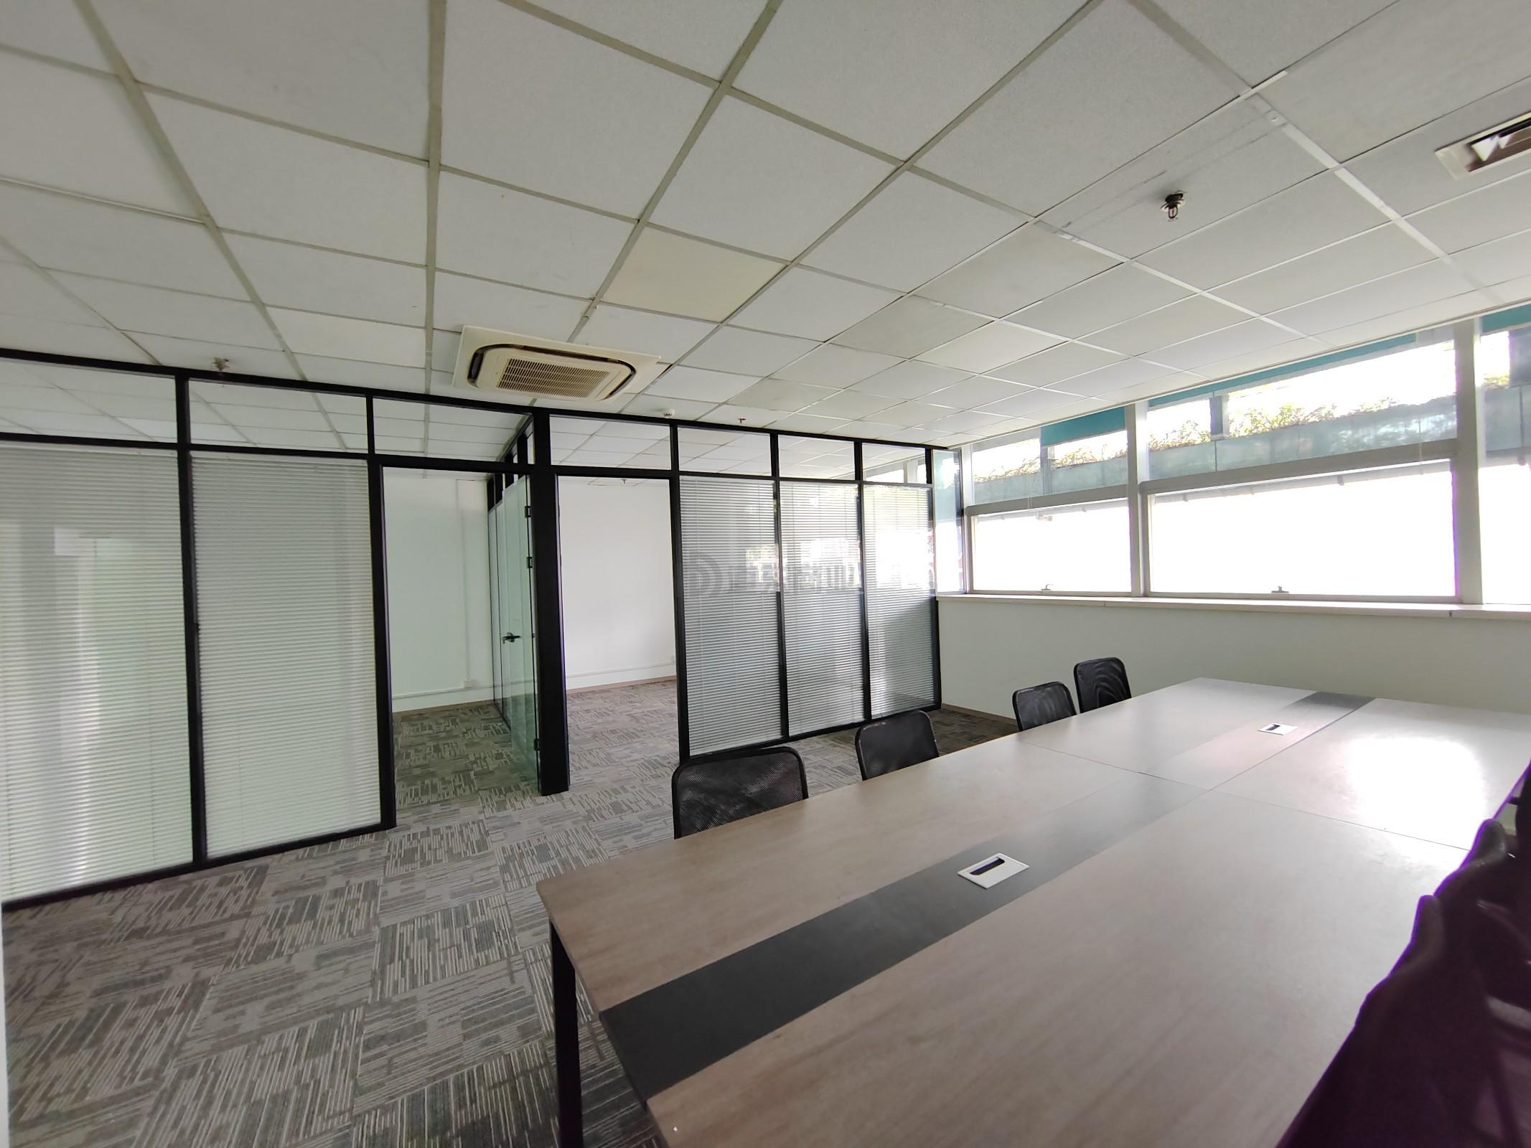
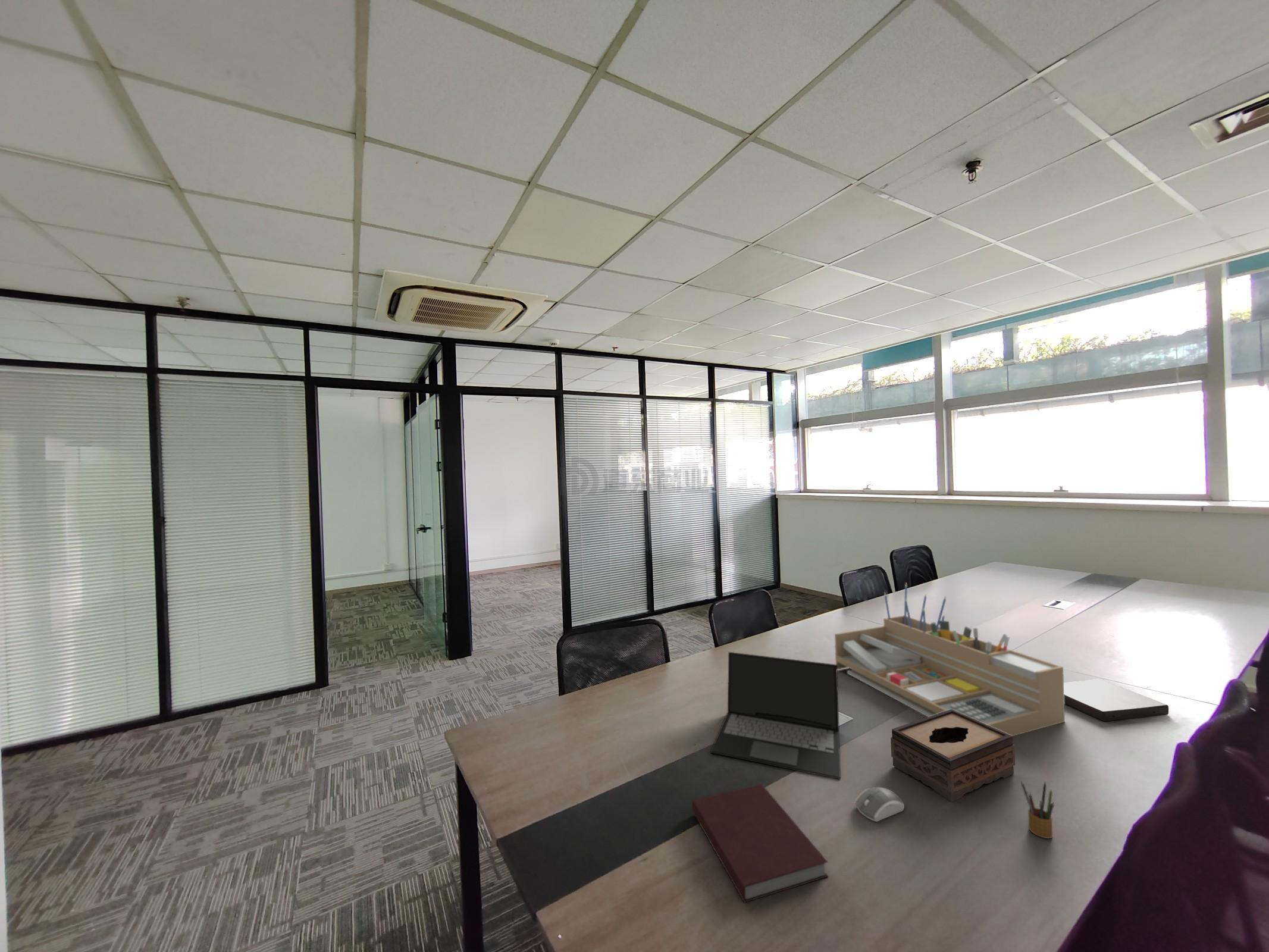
+ book (1102, 699)
+ desk organizer (935, 647)
+ computer mouse (880, 799)
+ notebook (754, 835)
+ pencil box (1039, 809)
+ tissue box (951, 751)
+ laptop (776, 706)
